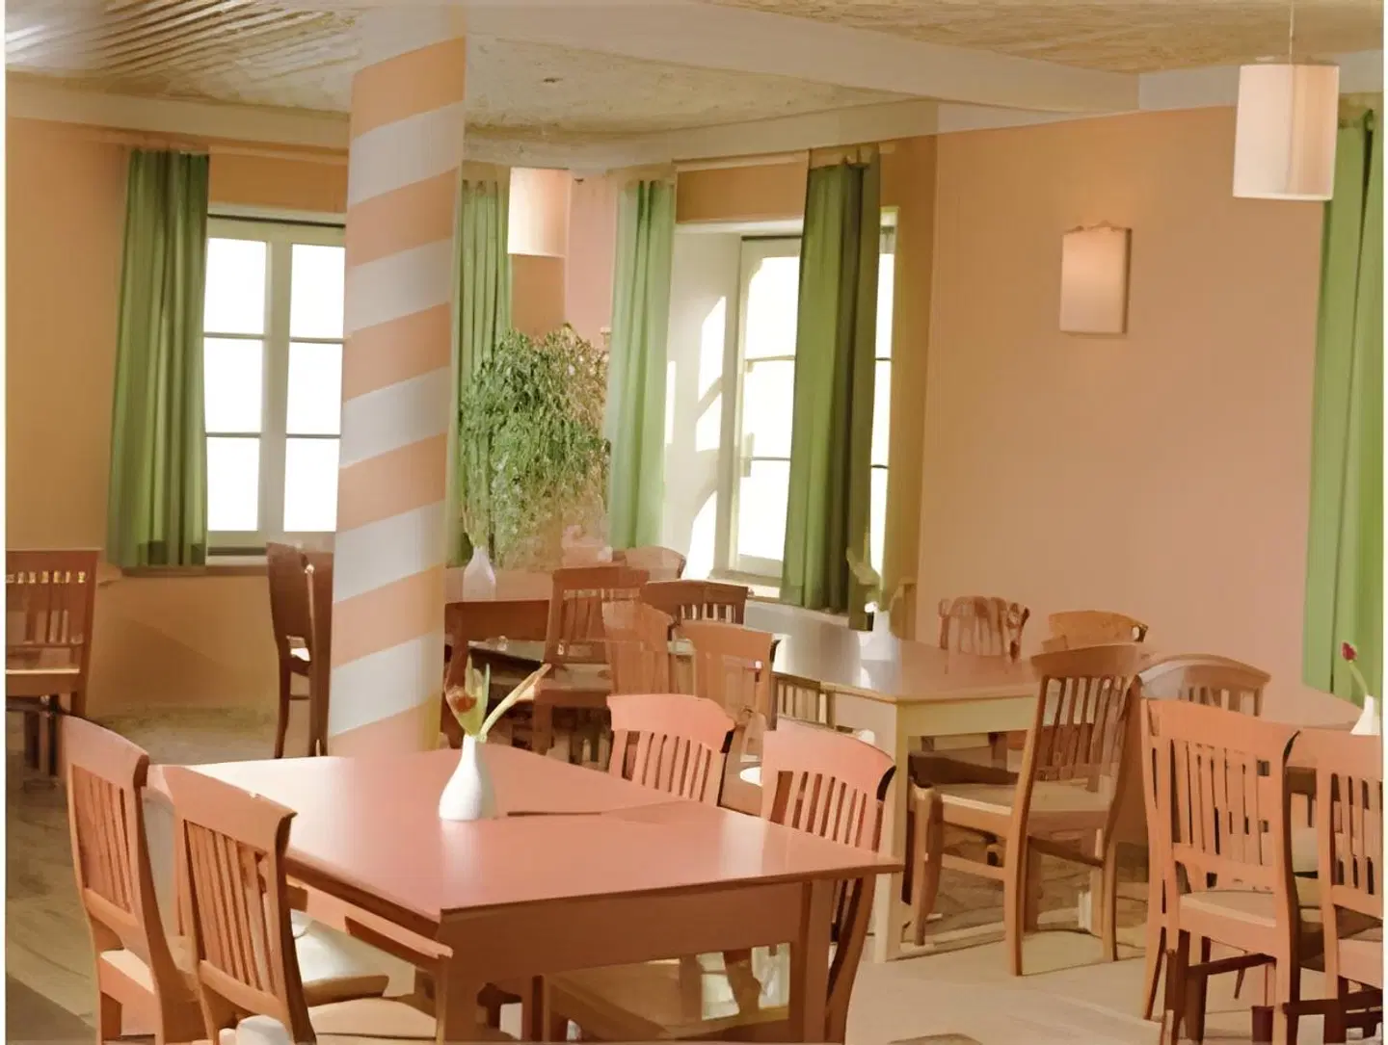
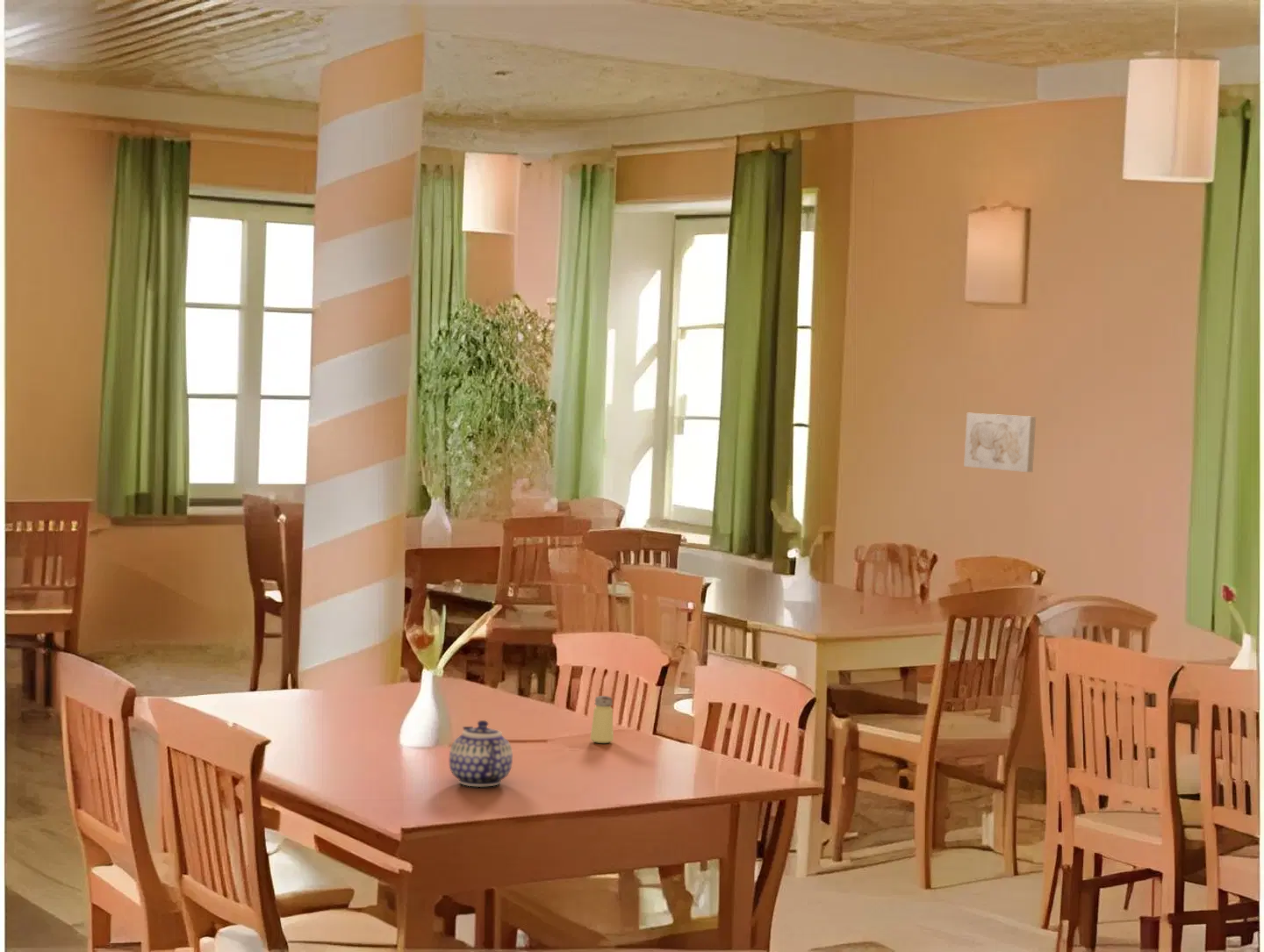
+ saltshaker (602, 719)
+ teapot (481, 751)
+ wall art (999, 441)
